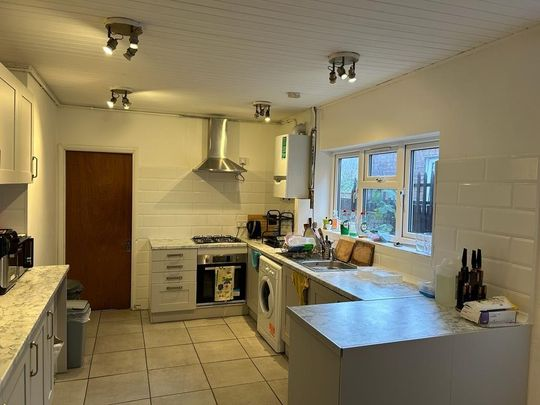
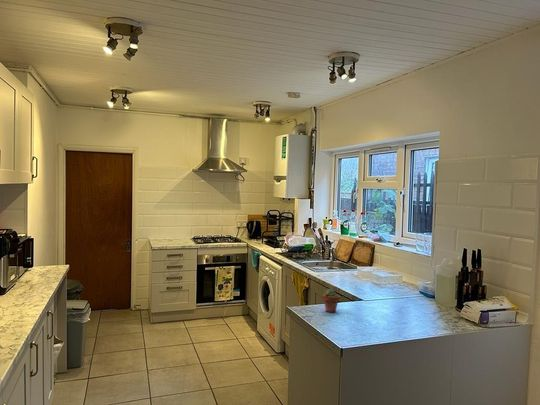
+ potted succulent (330, 299)
